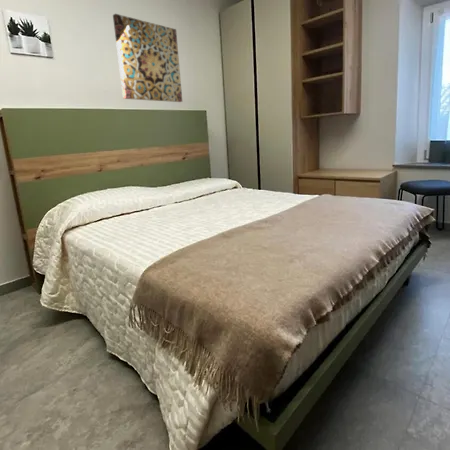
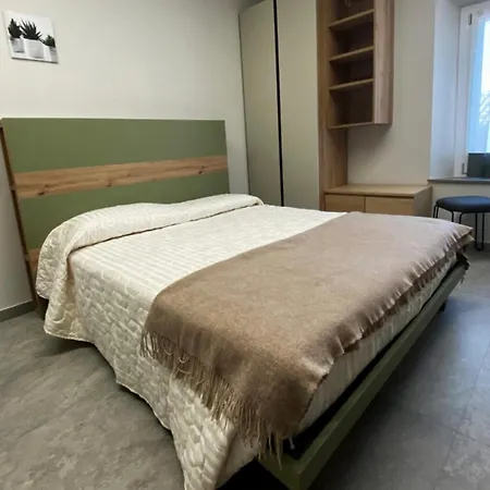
- wall art (150, 62)
